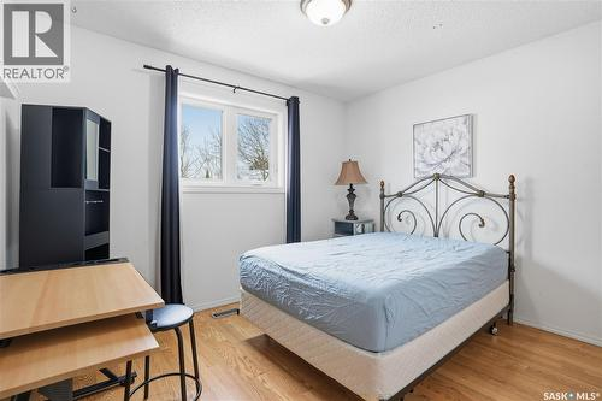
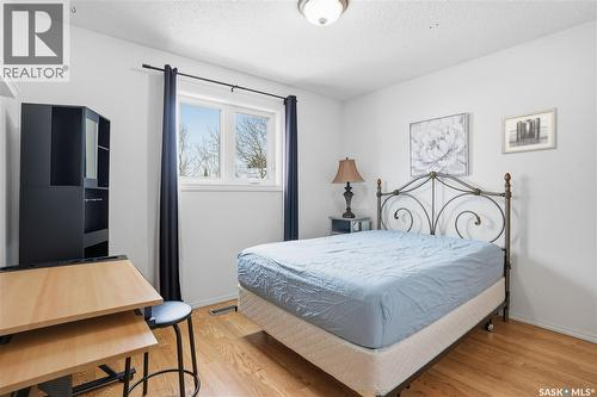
+ wall art (528, 132)
